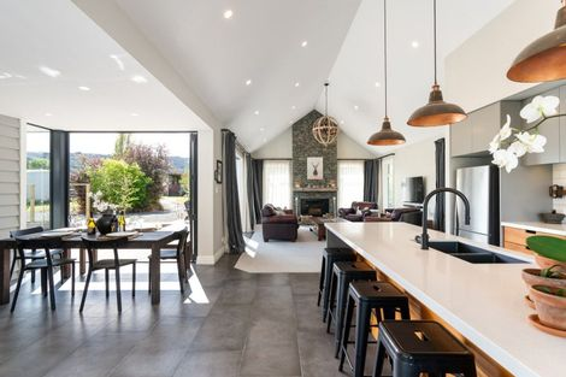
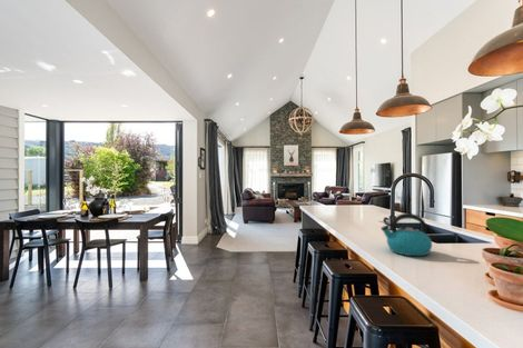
+ kettle (405, 232)
